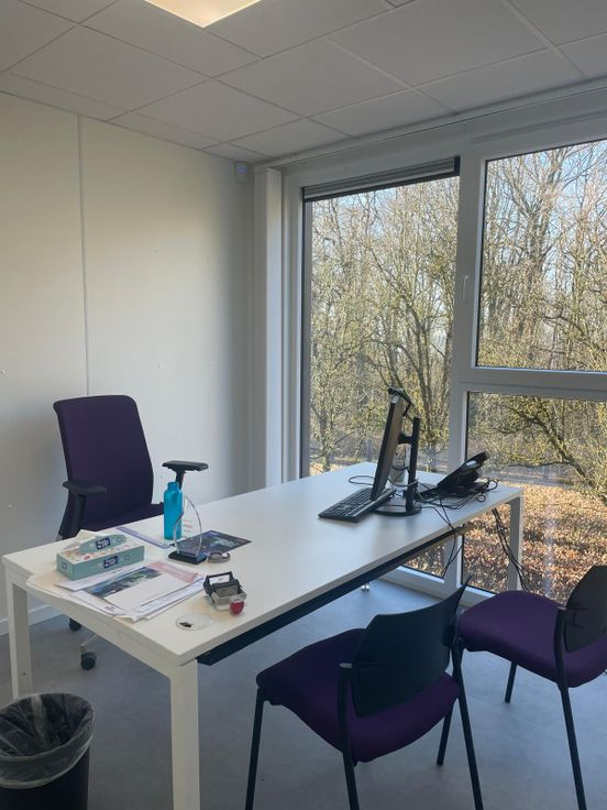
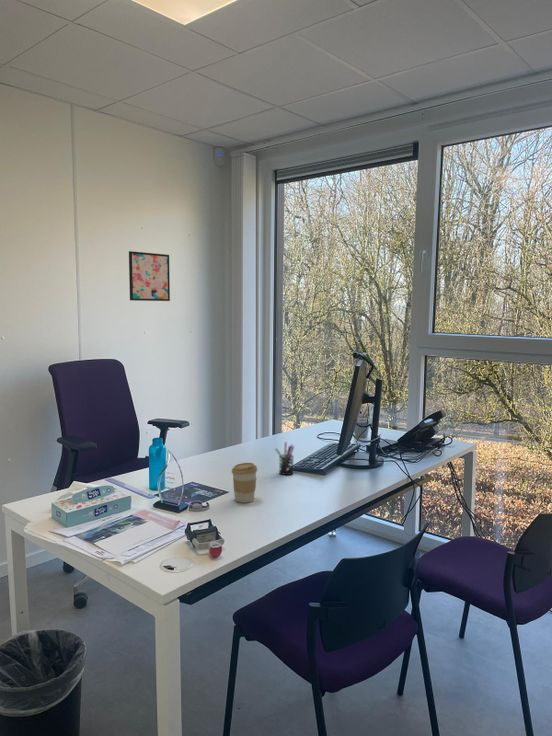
+ coffee cup (244, 481)
+ wall art (150, 277)
+ pen holder (284, 458)
